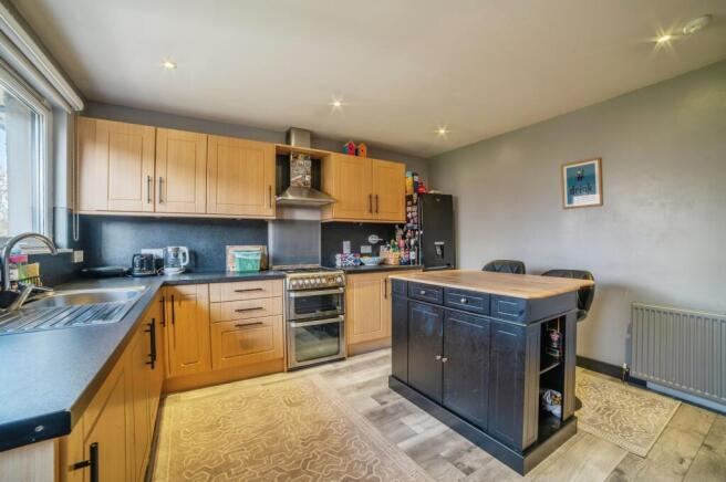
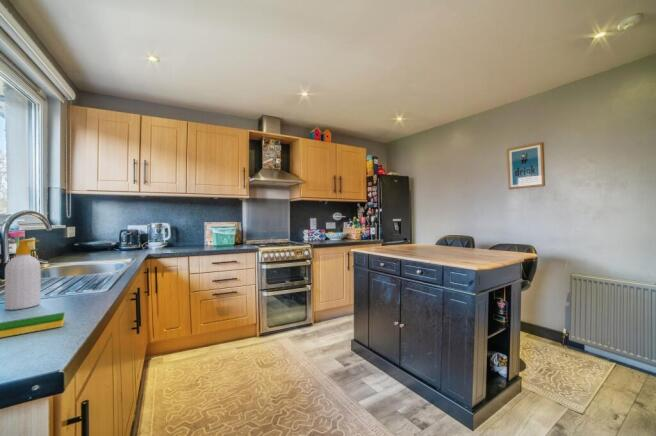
+ soap bottle (24, 272)
+ dish sponge (30, 324)
